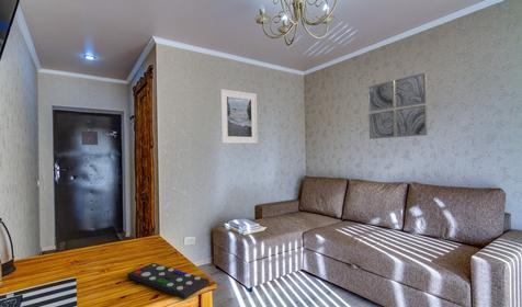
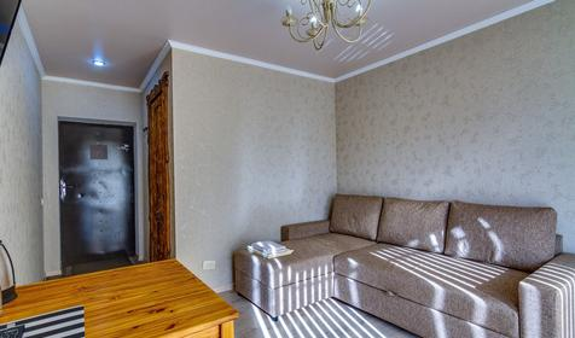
- wall art (395, 107)
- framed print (239, 117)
- remote control (167, 277)
